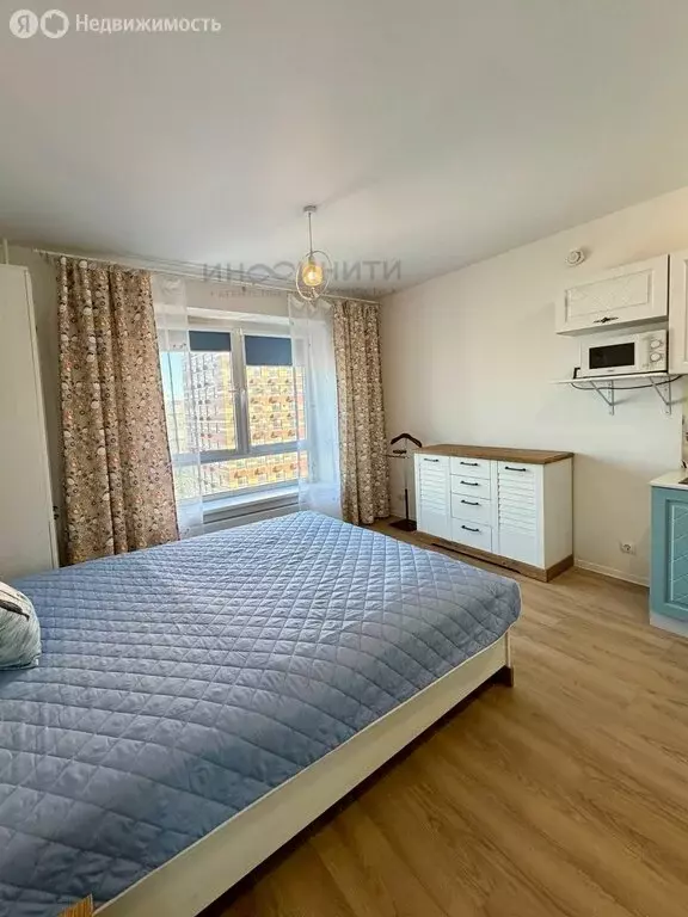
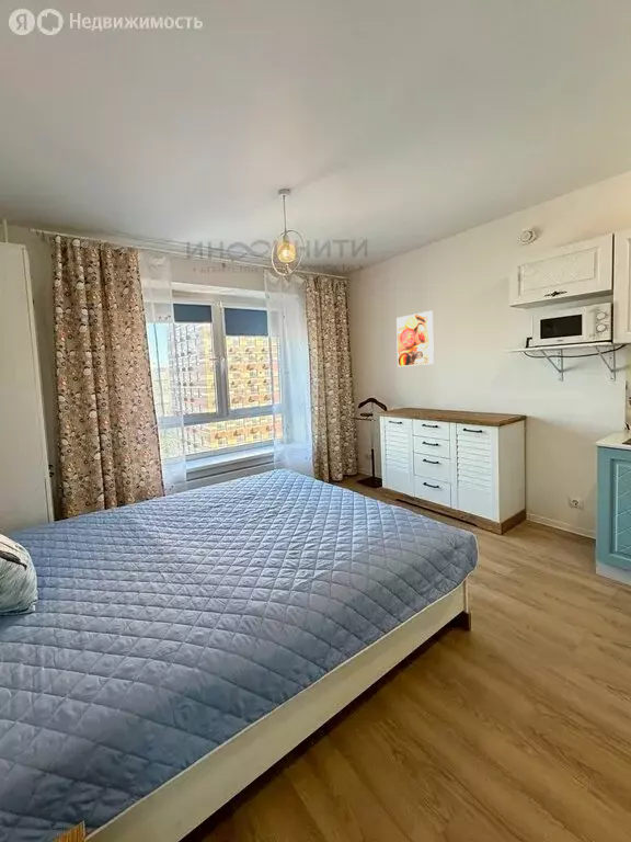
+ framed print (414, 340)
